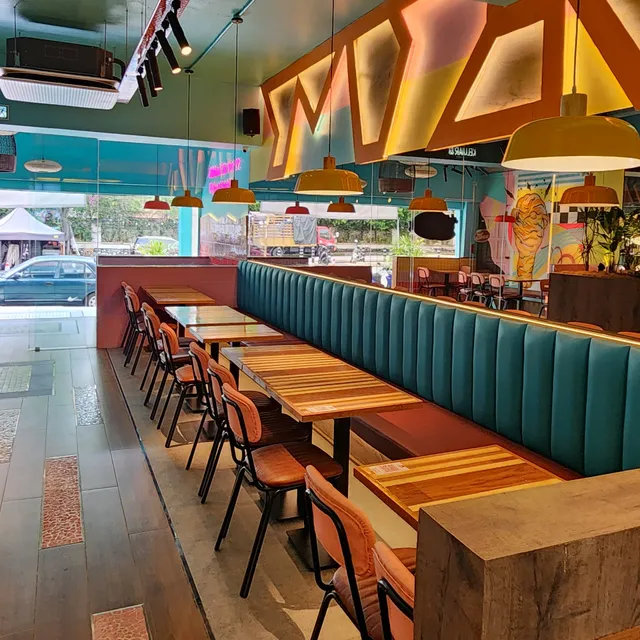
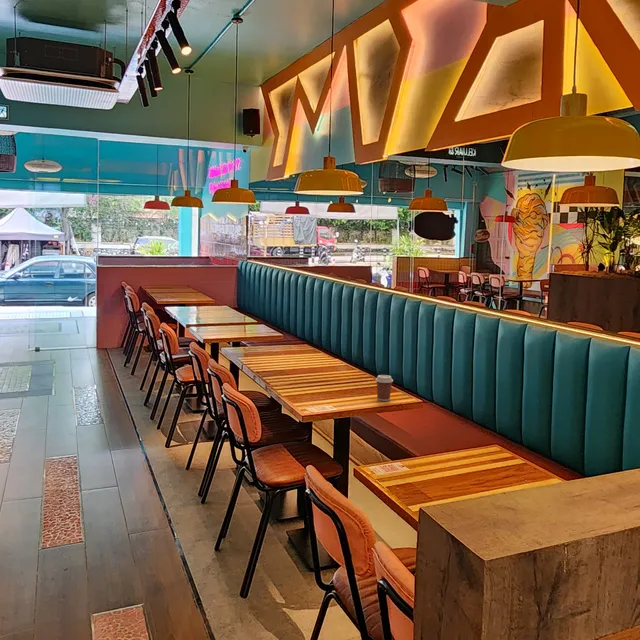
+ coffee cup (383, 387)
